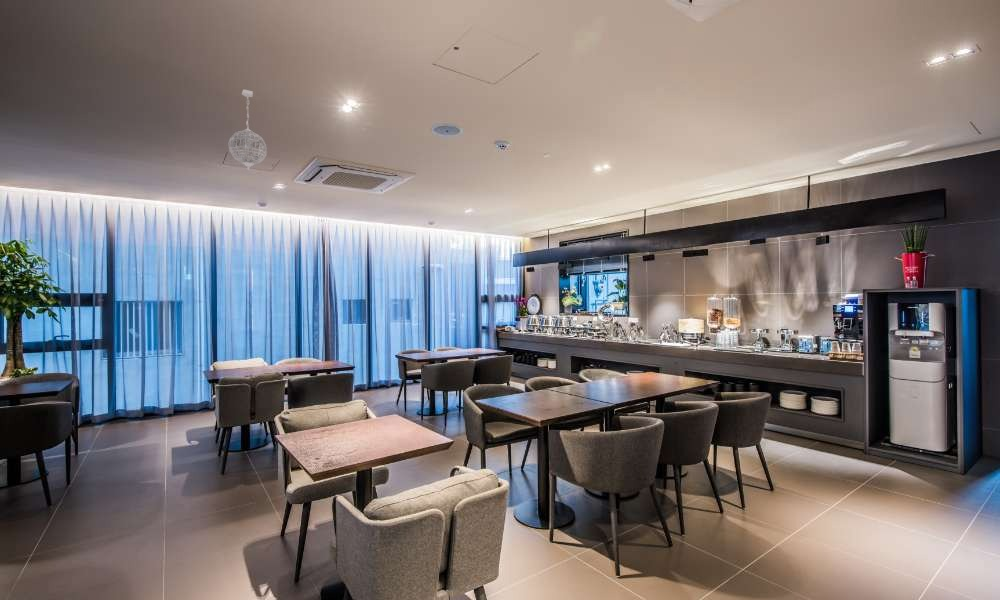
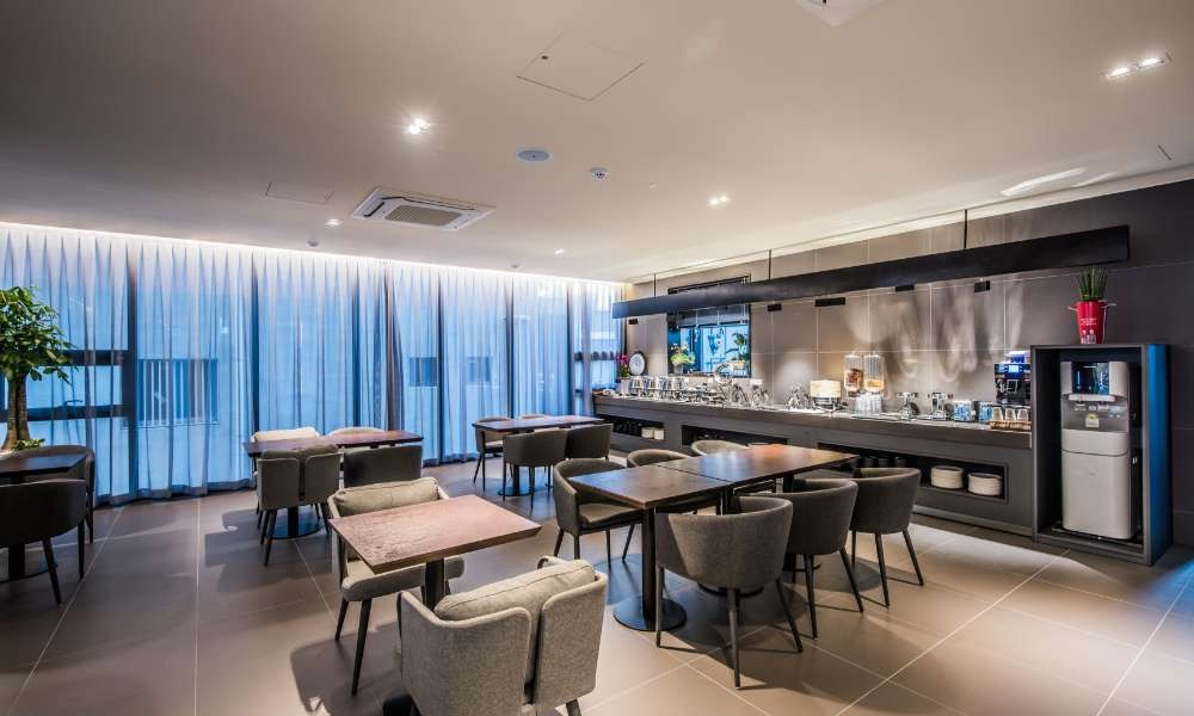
- pendant light (247, 130)
